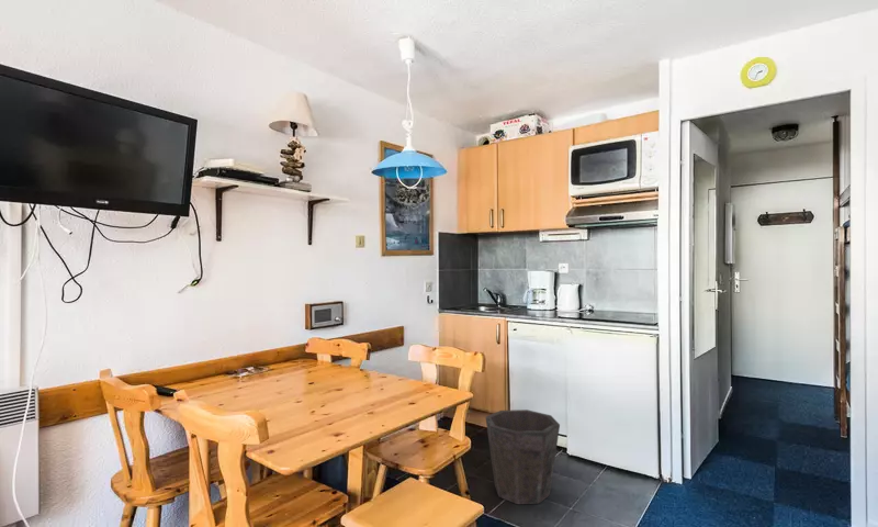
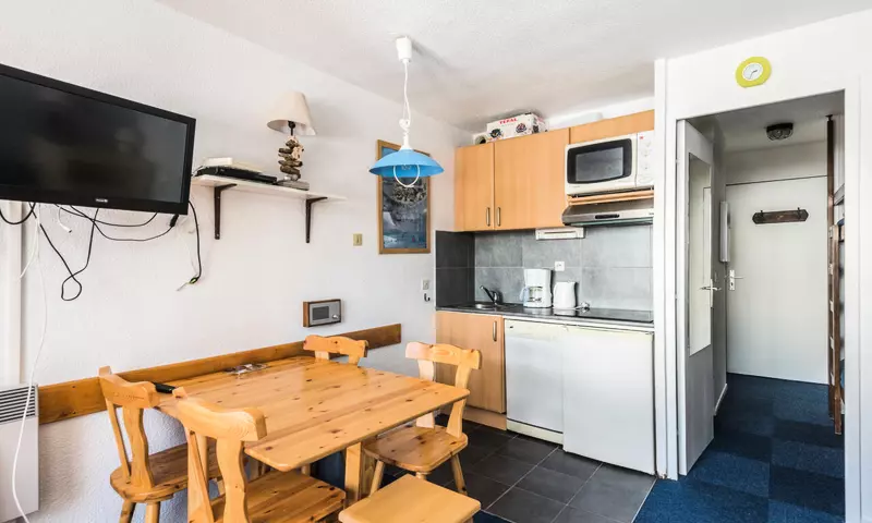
- waste bin (521, 456)
